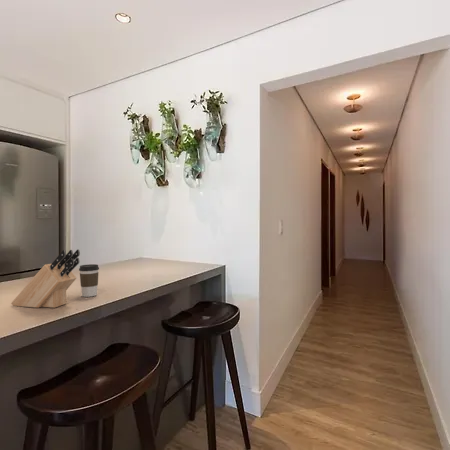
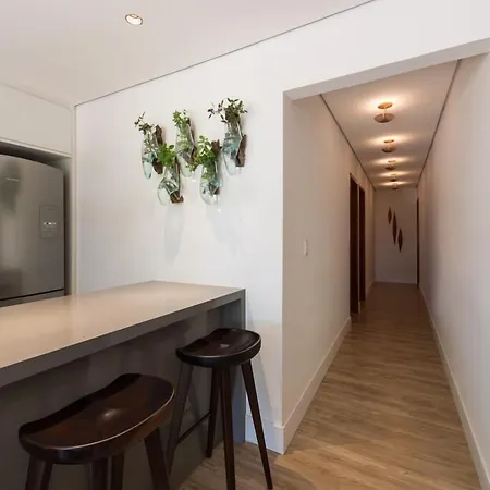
- knife block (48, 276)
- coffee cup (89, 280)
